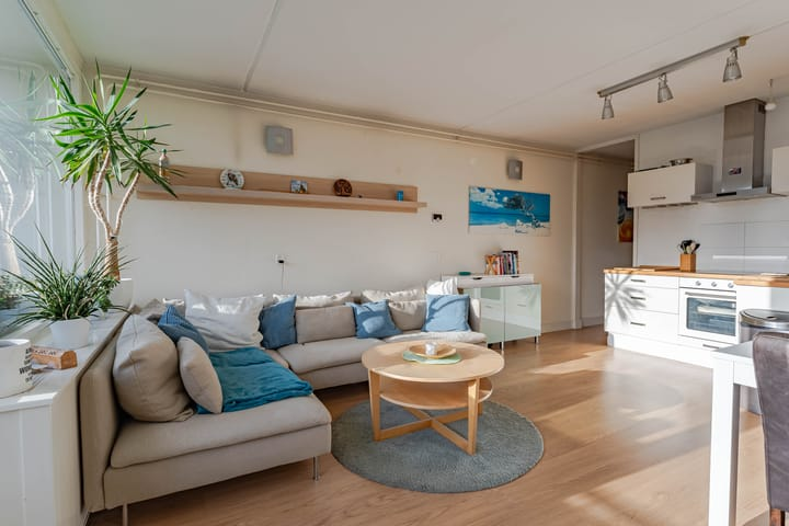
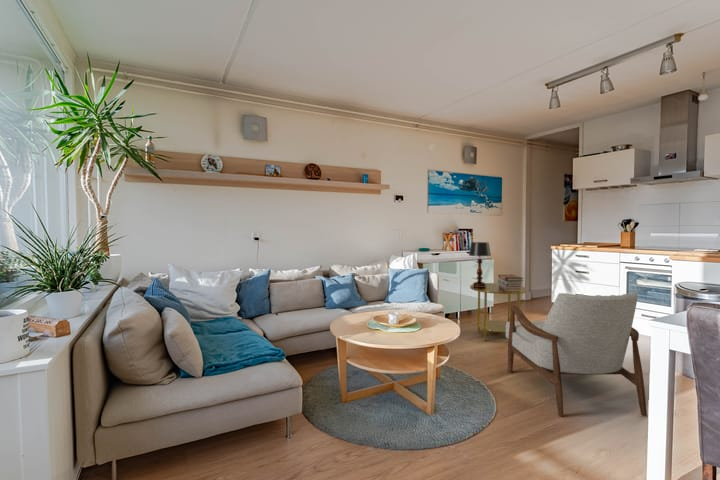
+ side table (494, 320)
+ table lamp (479, 264)
+ armchair (570, 337)
+ book stack (509, 282)
